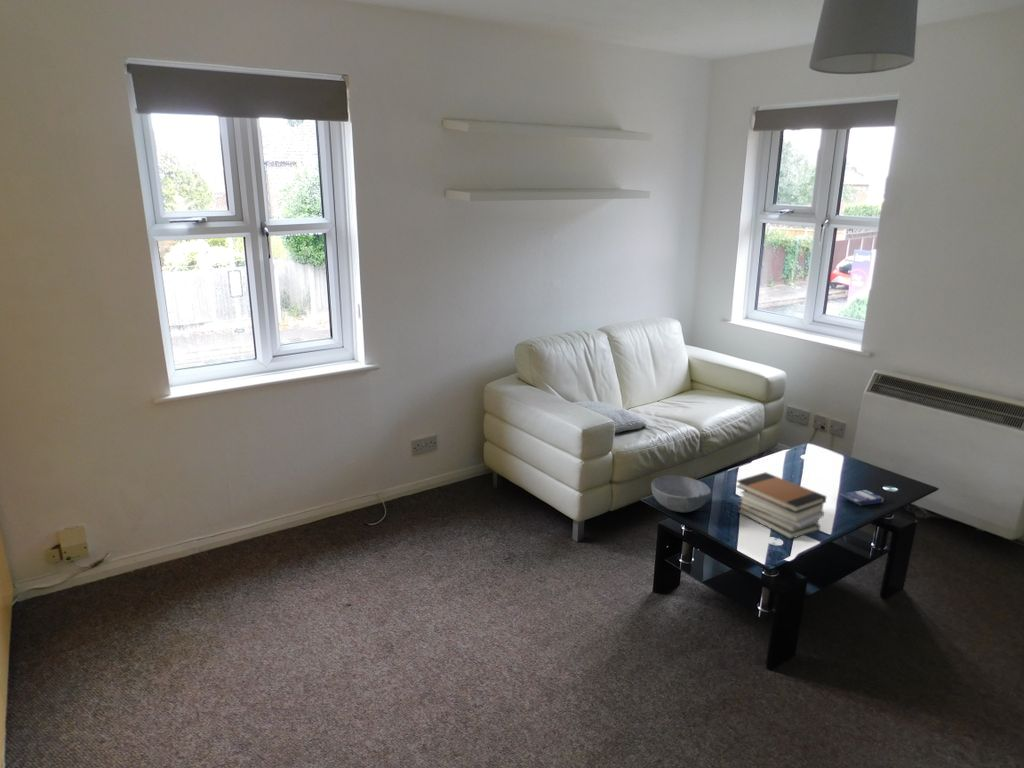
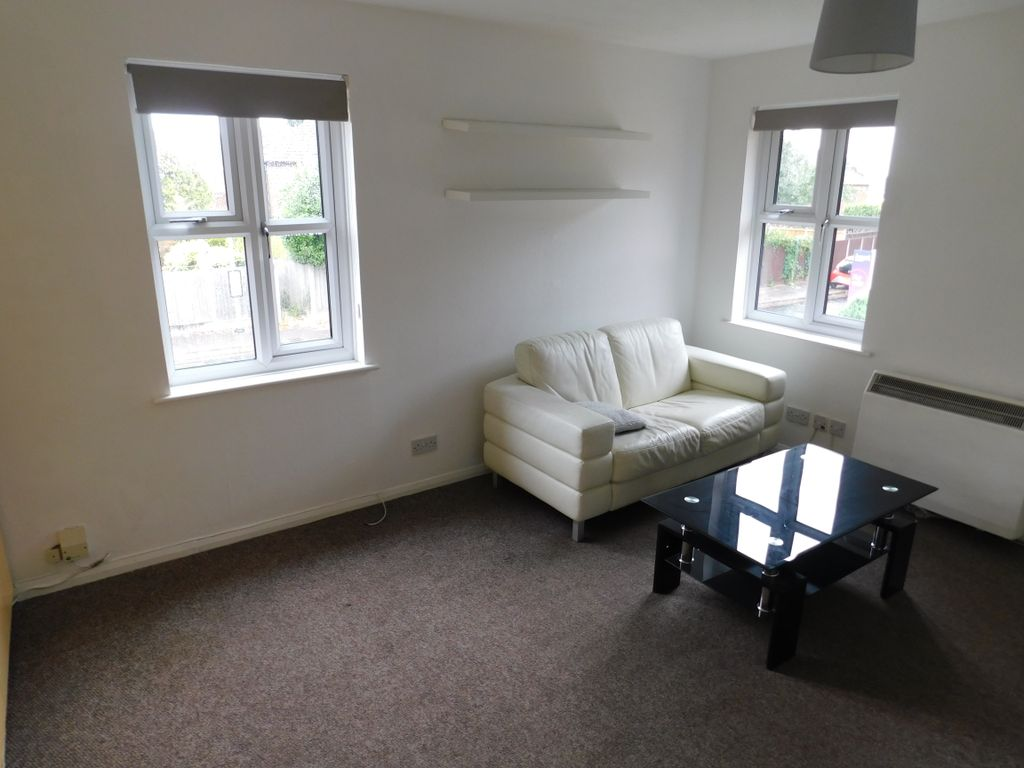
- small box (861, 497)
- bowl (680, 496)
- book stack (779, 504)
